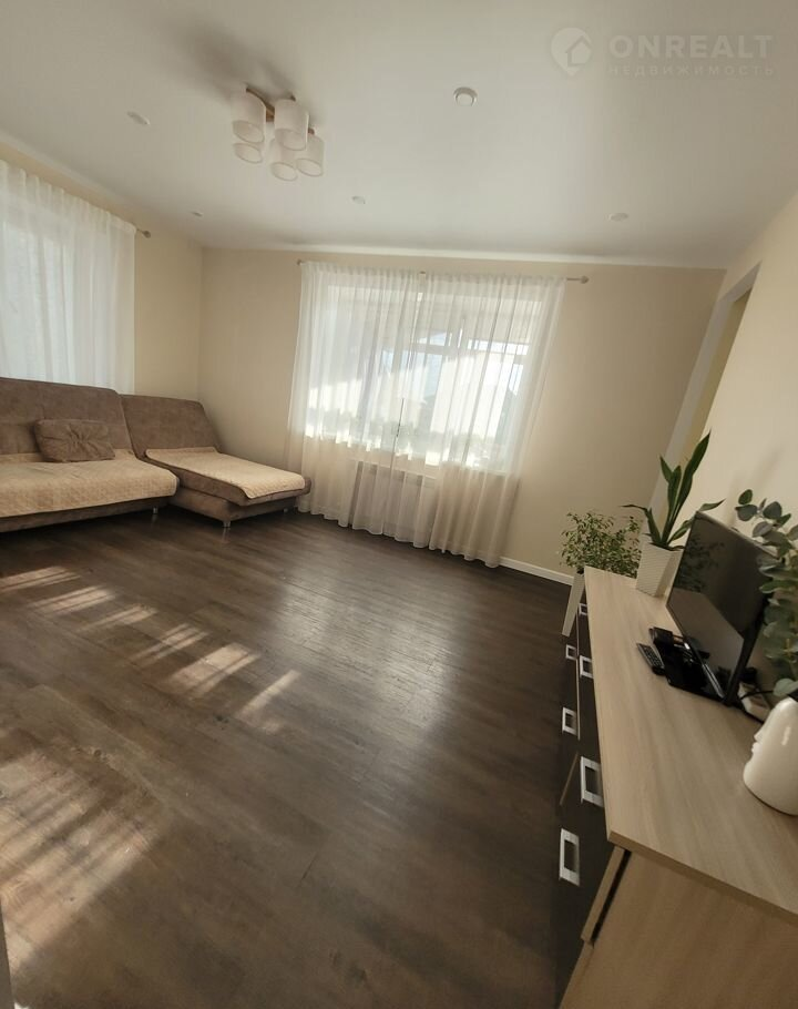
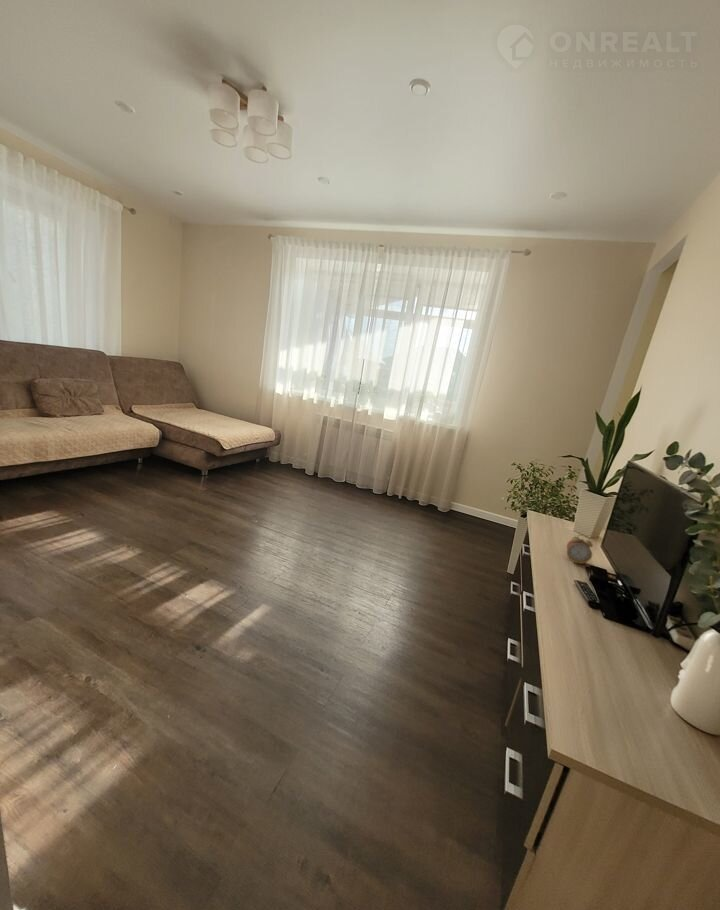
+ alarm clock (579, 547)
